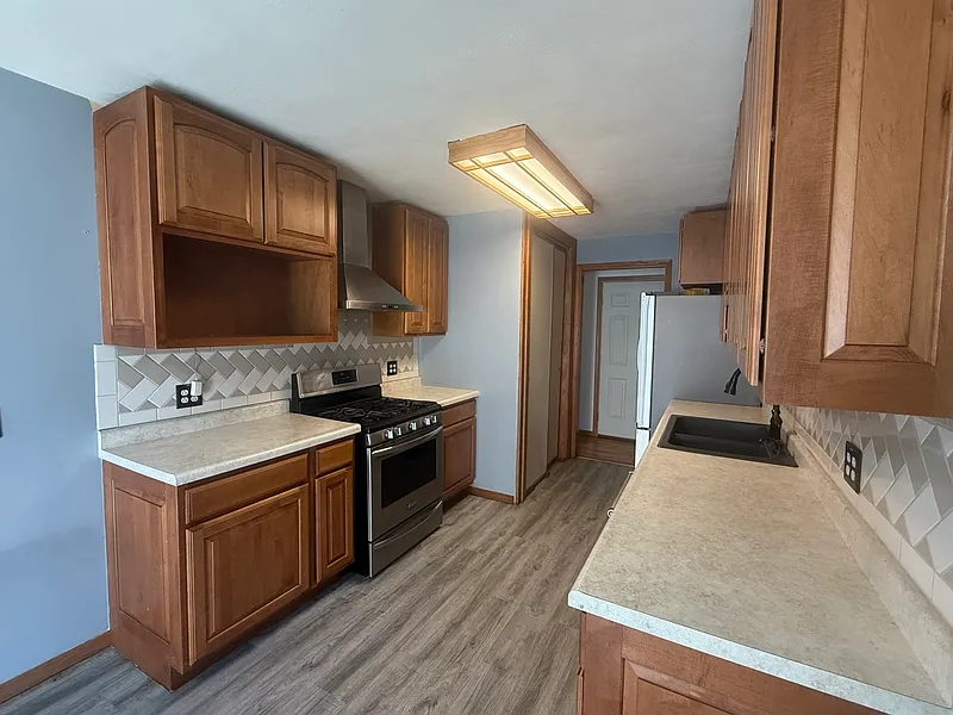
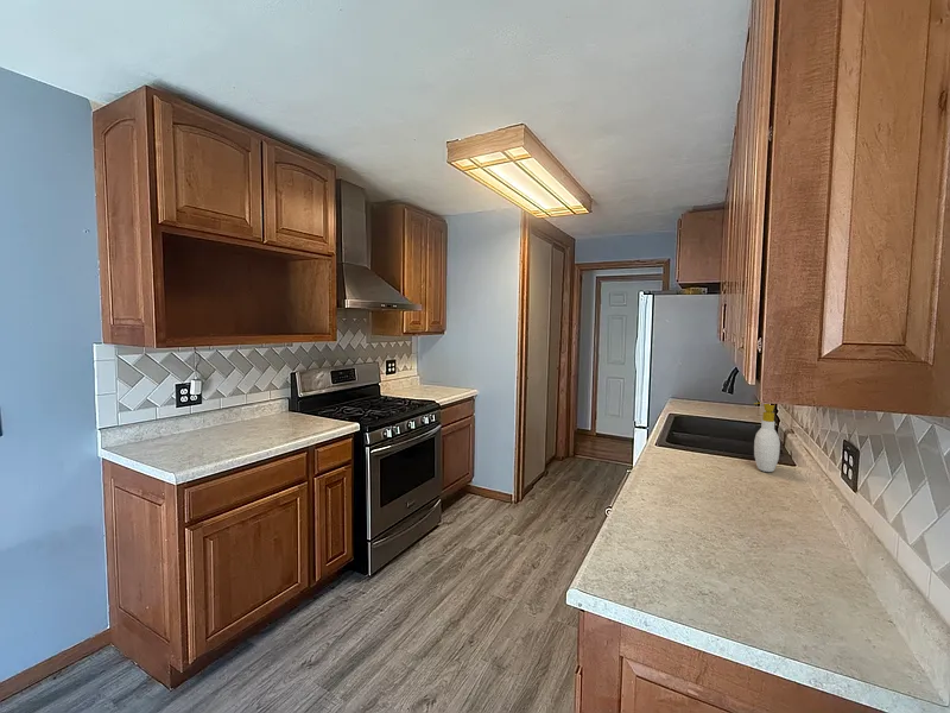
+ soap bottle (766, 435)
